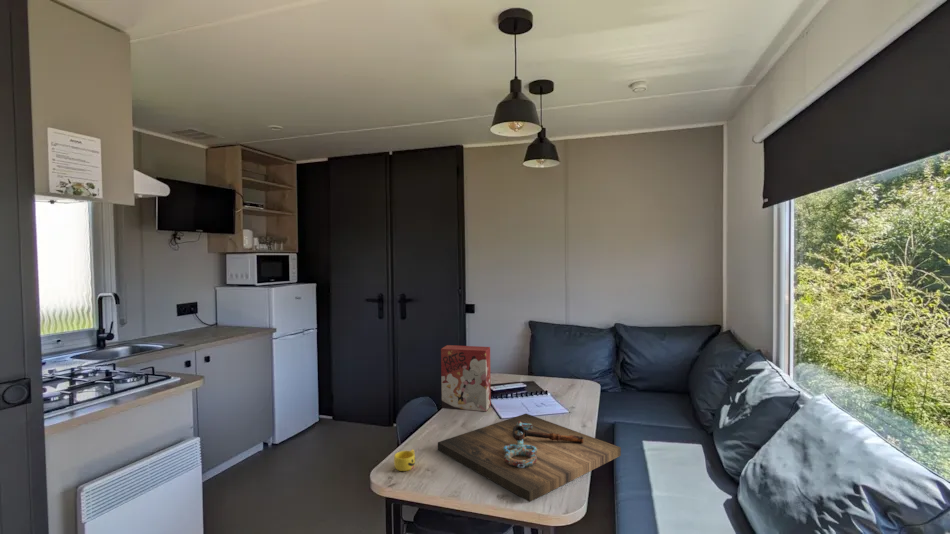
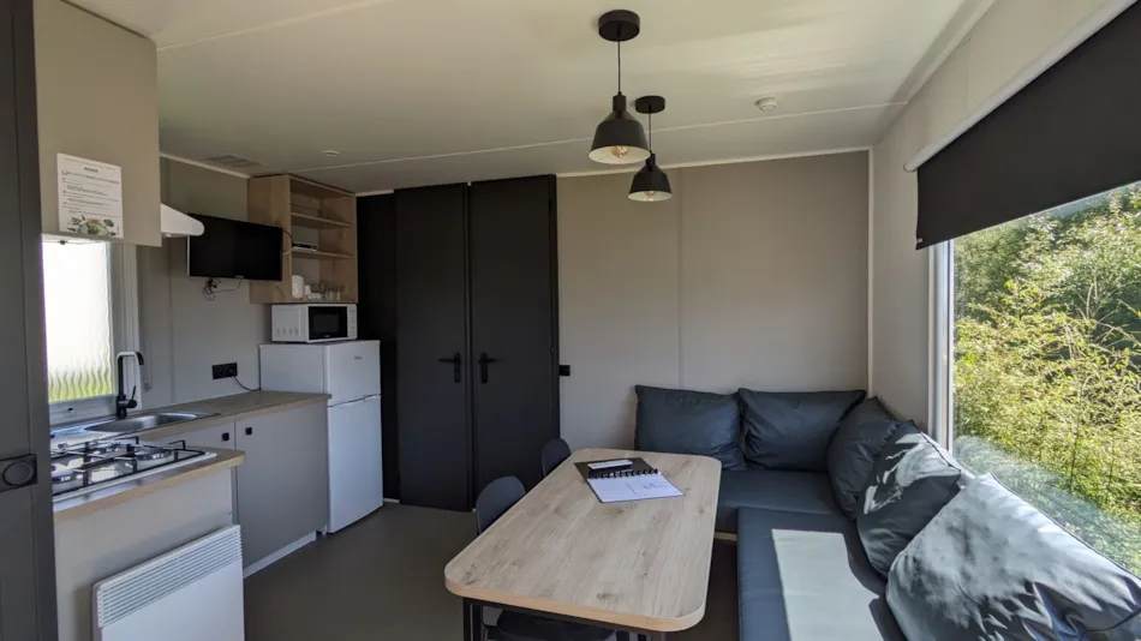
- cereal box (466, 377)
- cutting board (527, 443)
- cup (406, 459)
